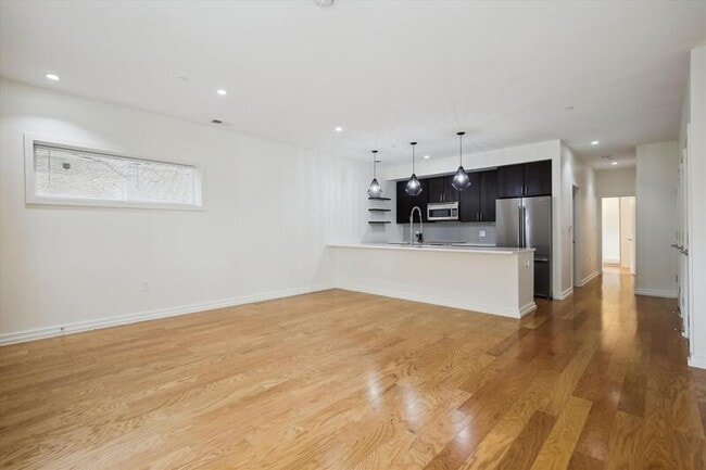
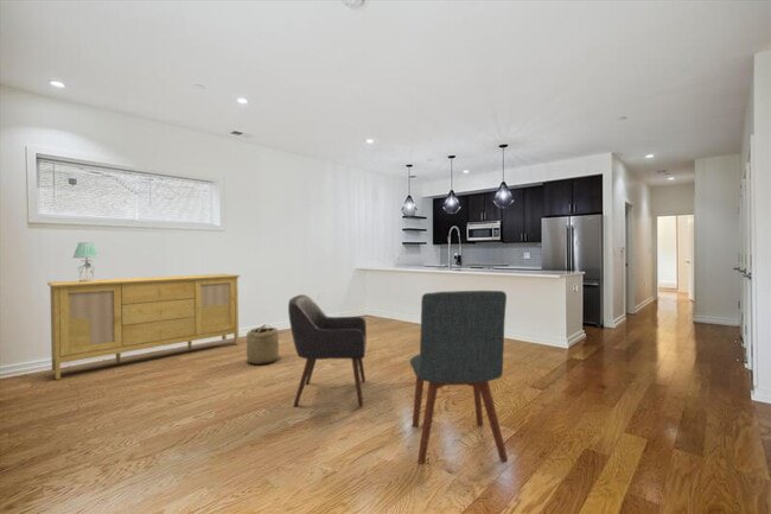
+ chair (454, 366)
+ table lamp (87, 261)
+ basket (261, 343)
+ sideboard (155, 317)
+ chair (329, 344)
